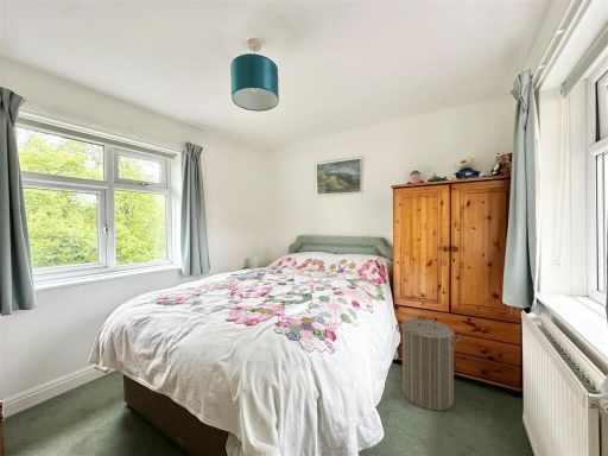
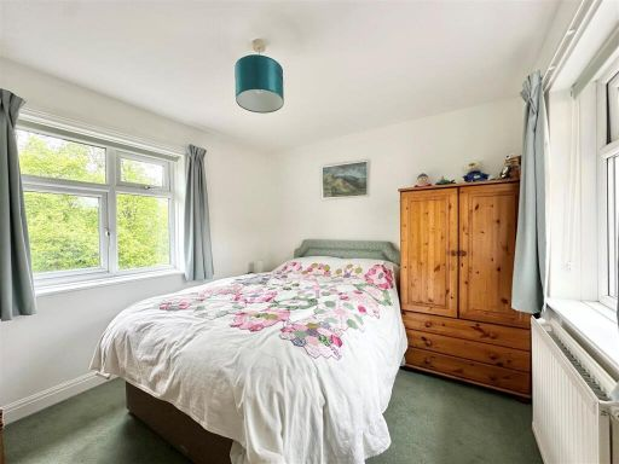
- laundry hamper (426, 355)
